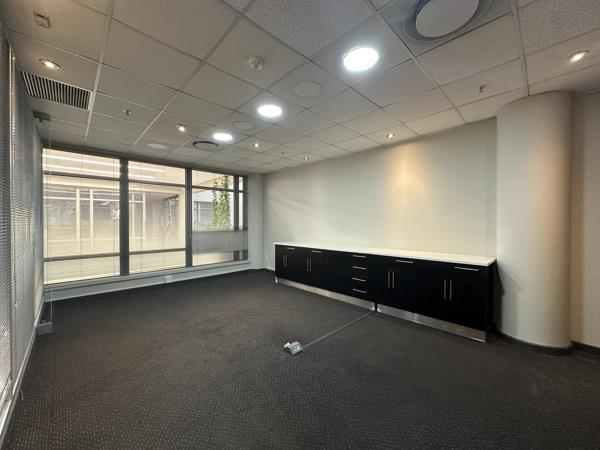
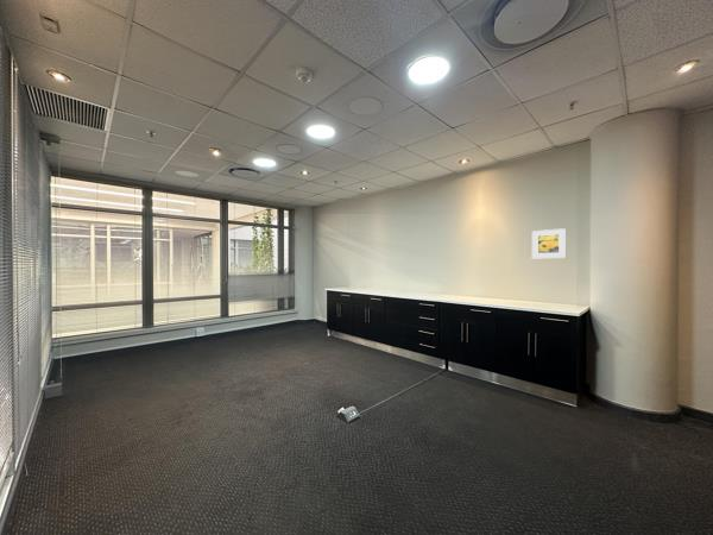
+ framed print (548, 244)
